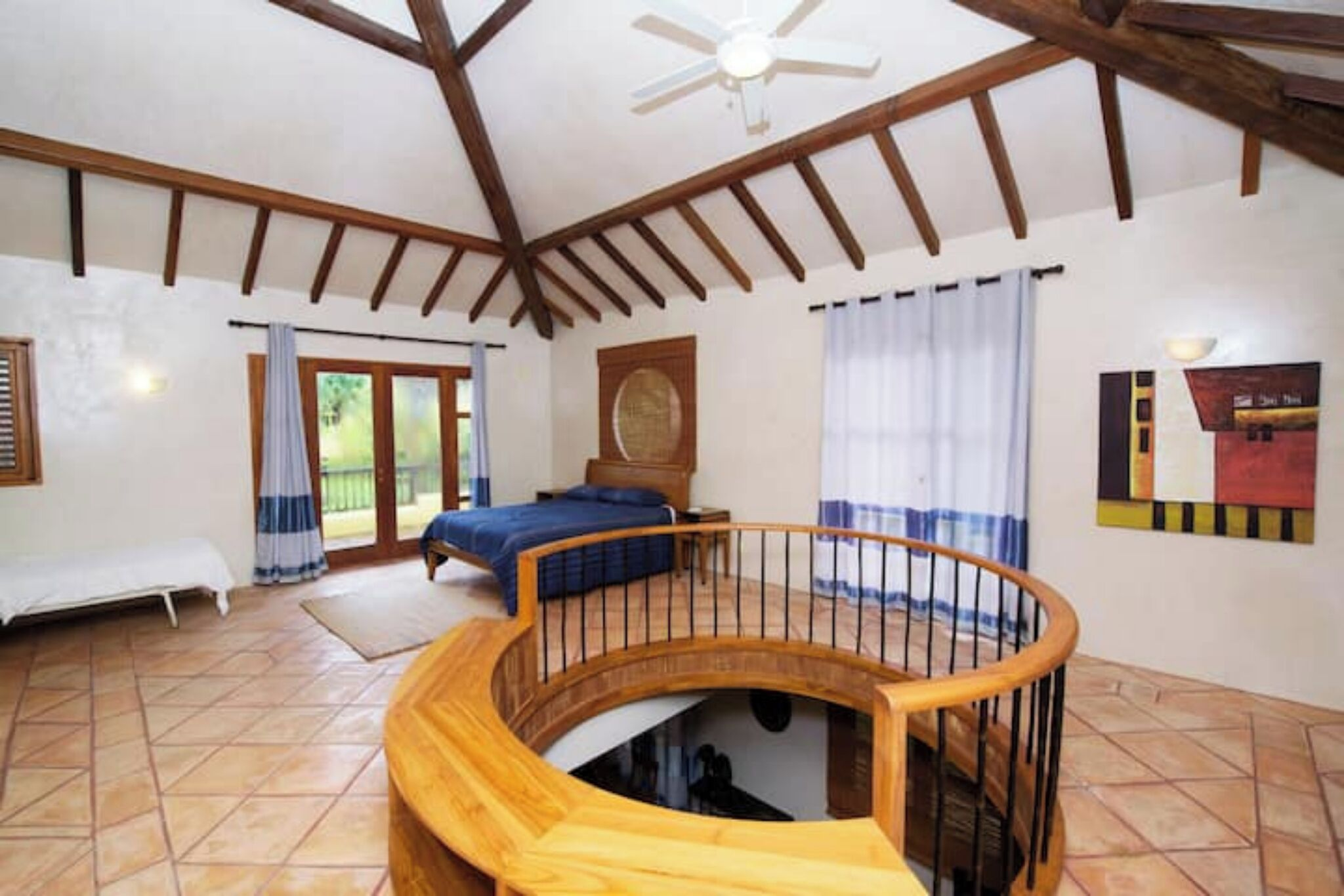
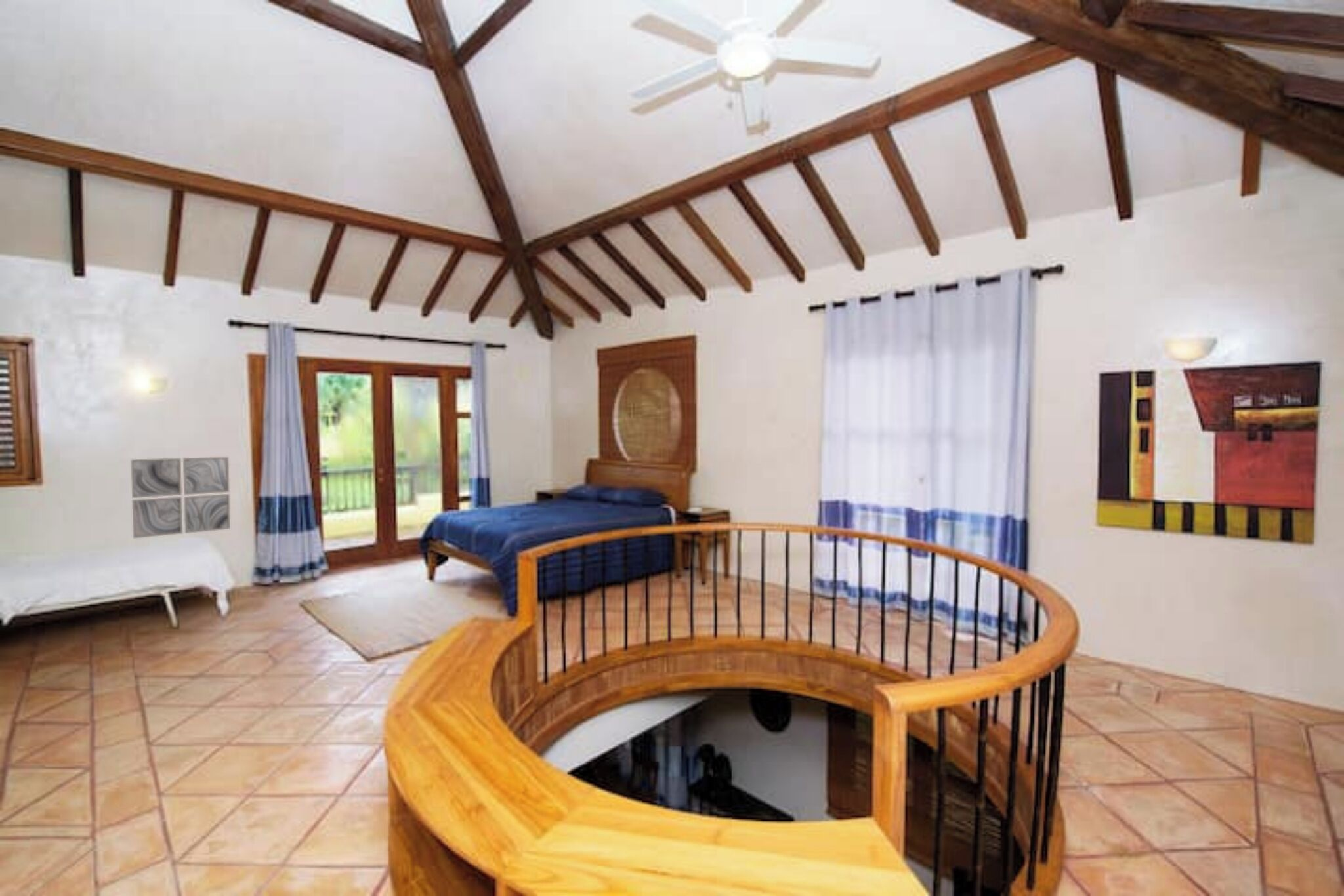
+ wall art (184, 497)
